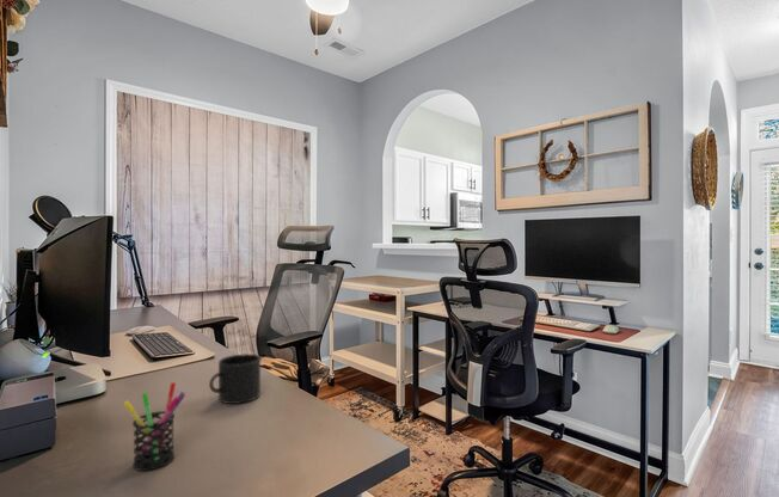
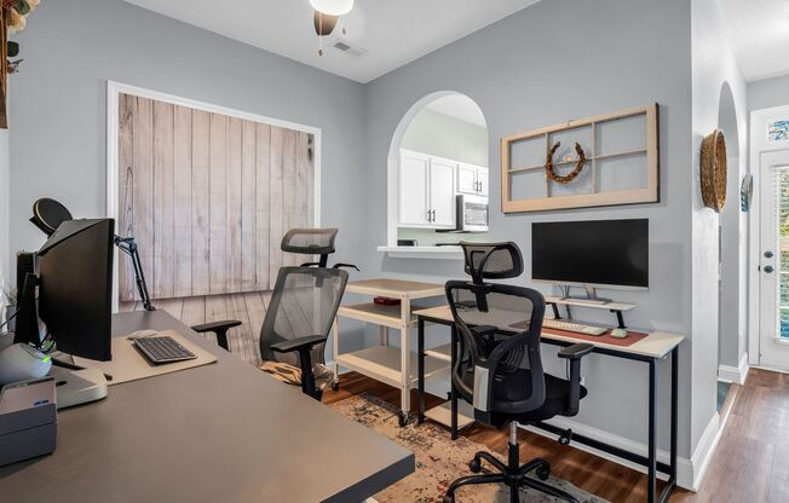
- mug (234, 379)
- pen holder (154, 423)
